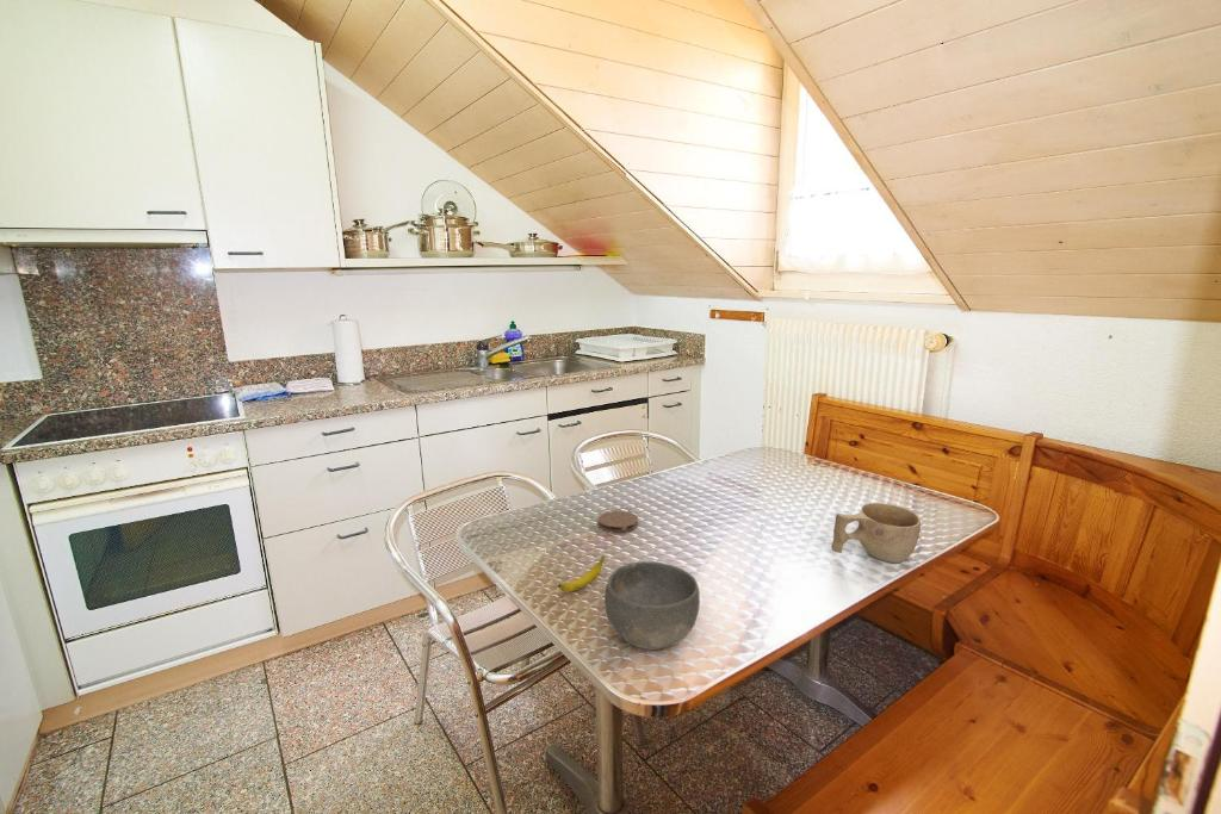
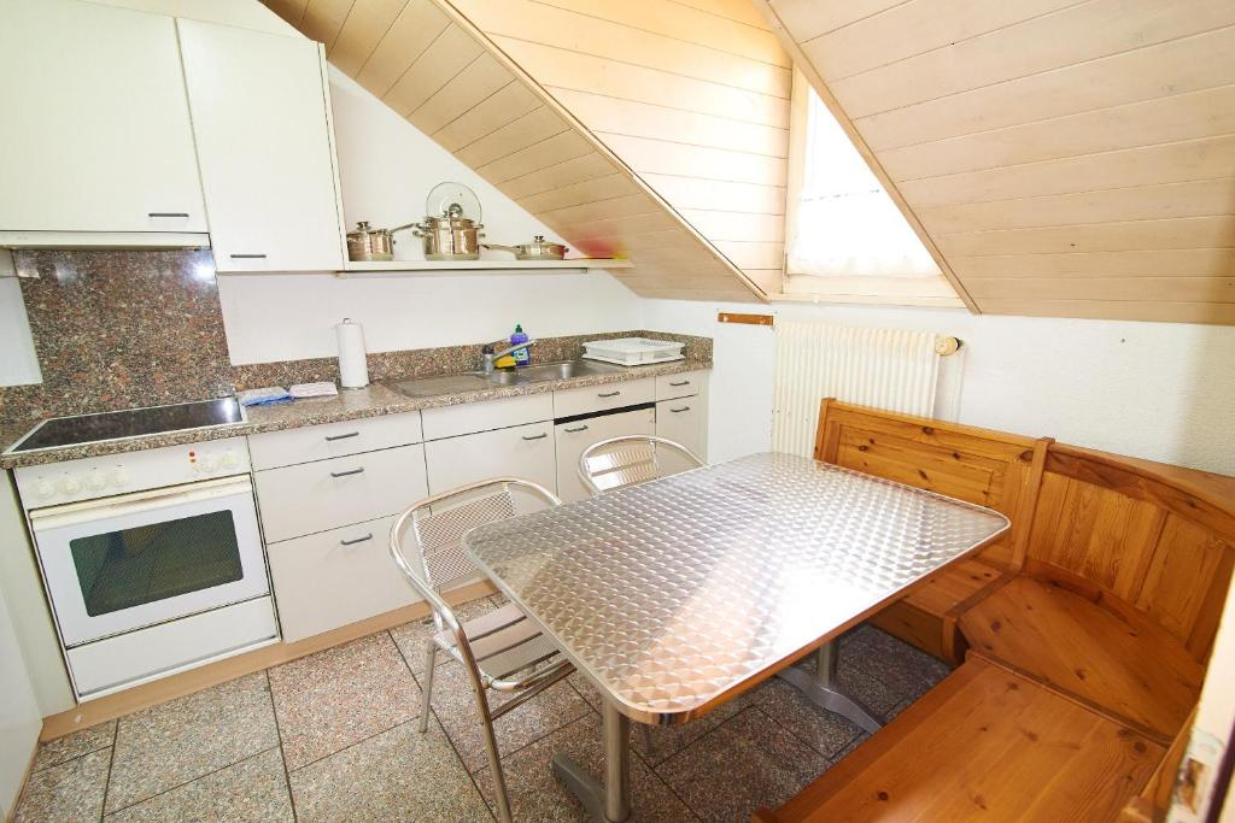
- bowl (651, 608)
- banana (582, 576)
- coaster (618, 521)
- cup (874, 533)
